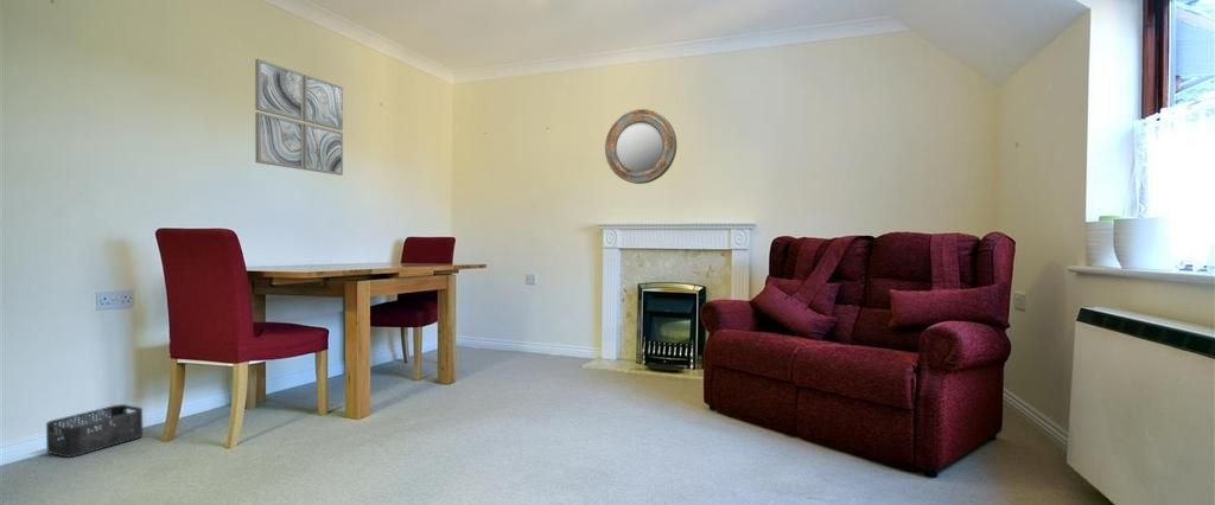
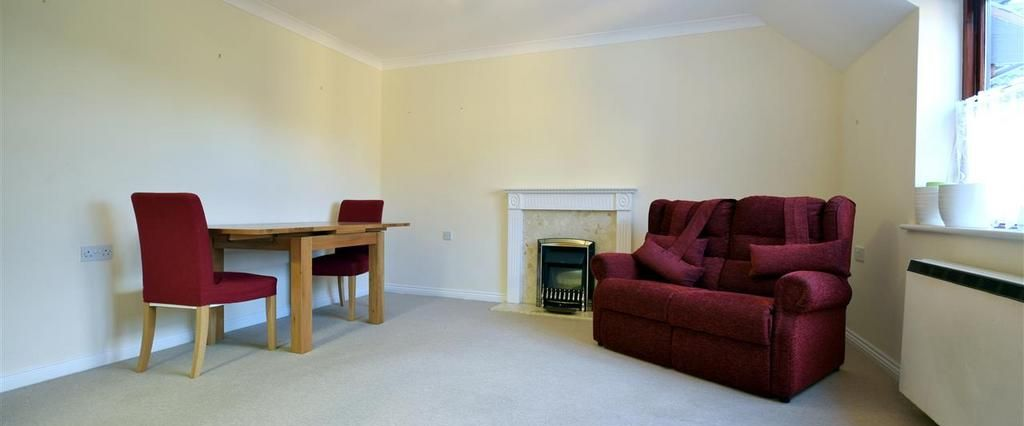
- wall art (301, 122)
- home mirror (640, 146)
- storage bin (96, 428)
